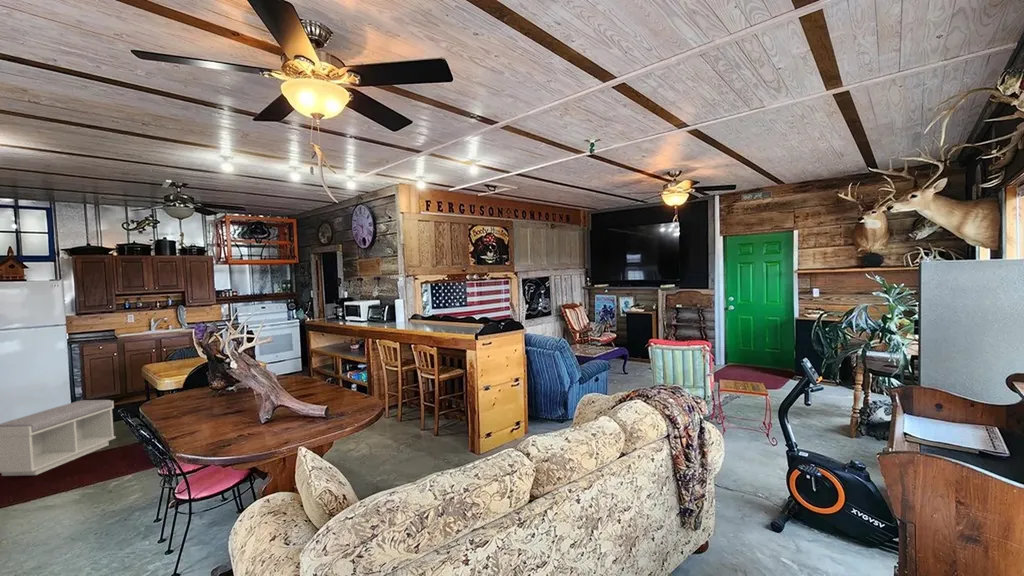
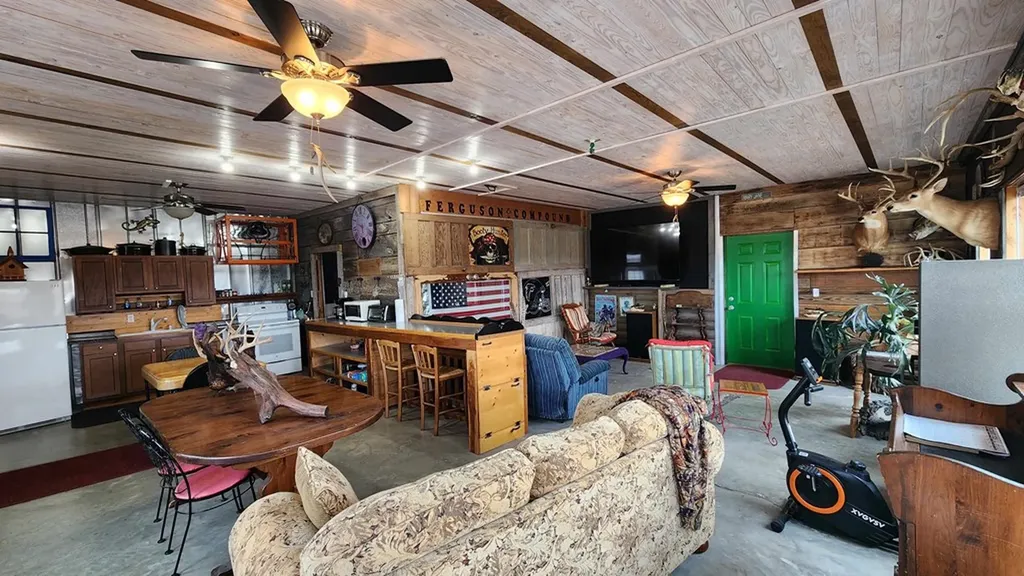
- bench (58, 434)
